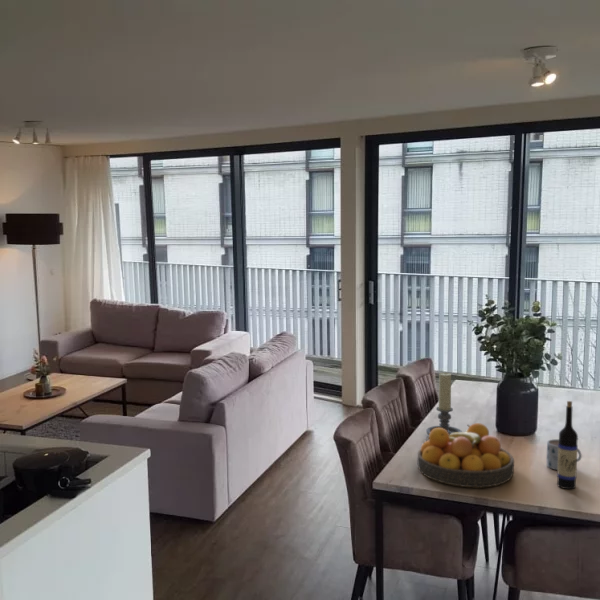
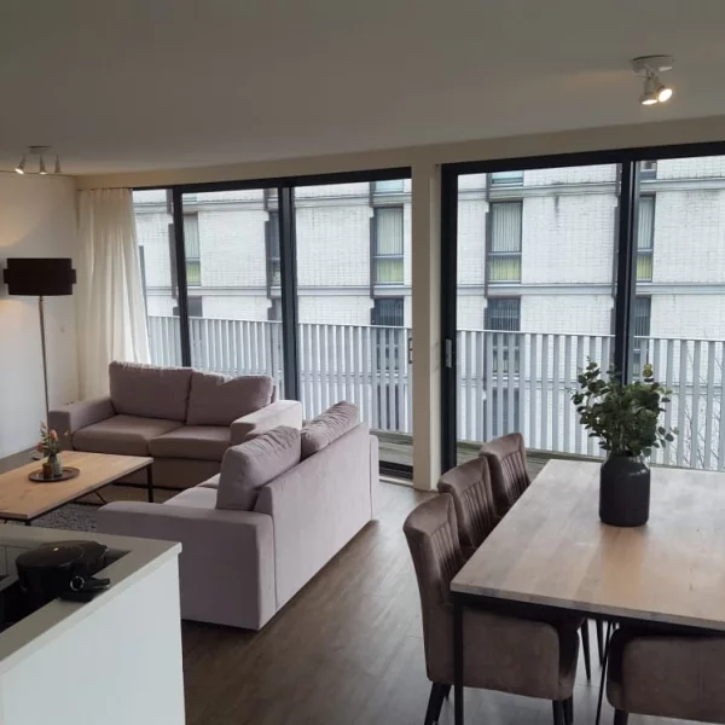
- candle holder (445, 403)
- wine bottle (568, 444)
- fruit bowl (464, 448)
- mug (557, 455)
